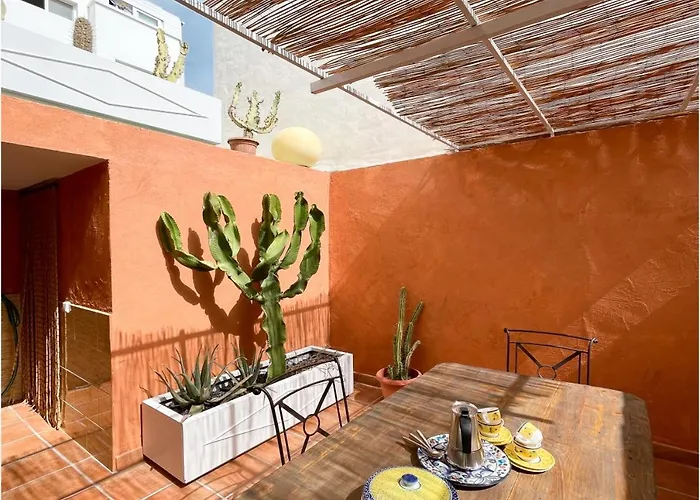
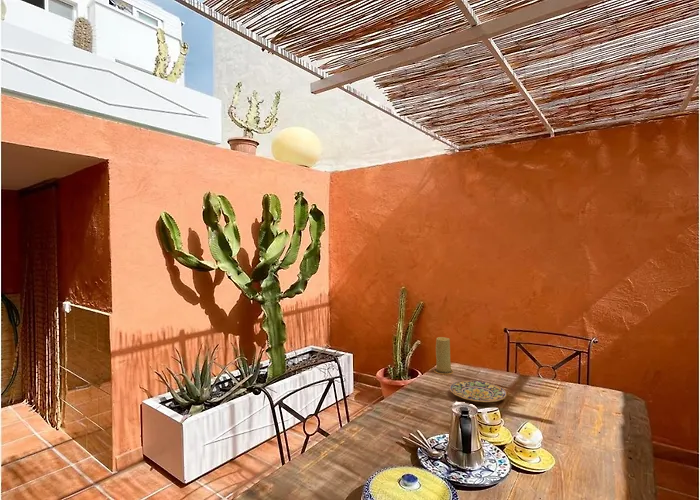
+ plate (477, 392)
+ candle (443, 354)
